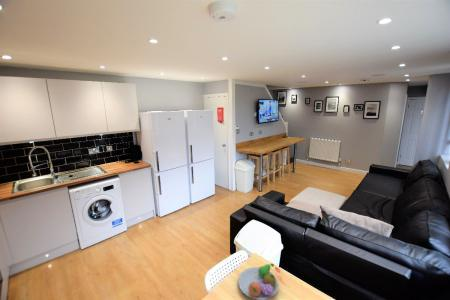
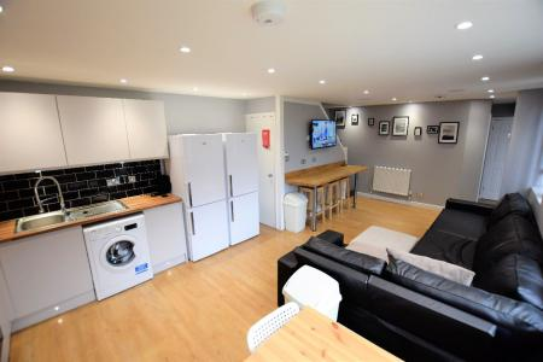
- fruit bowl (259, 278)
